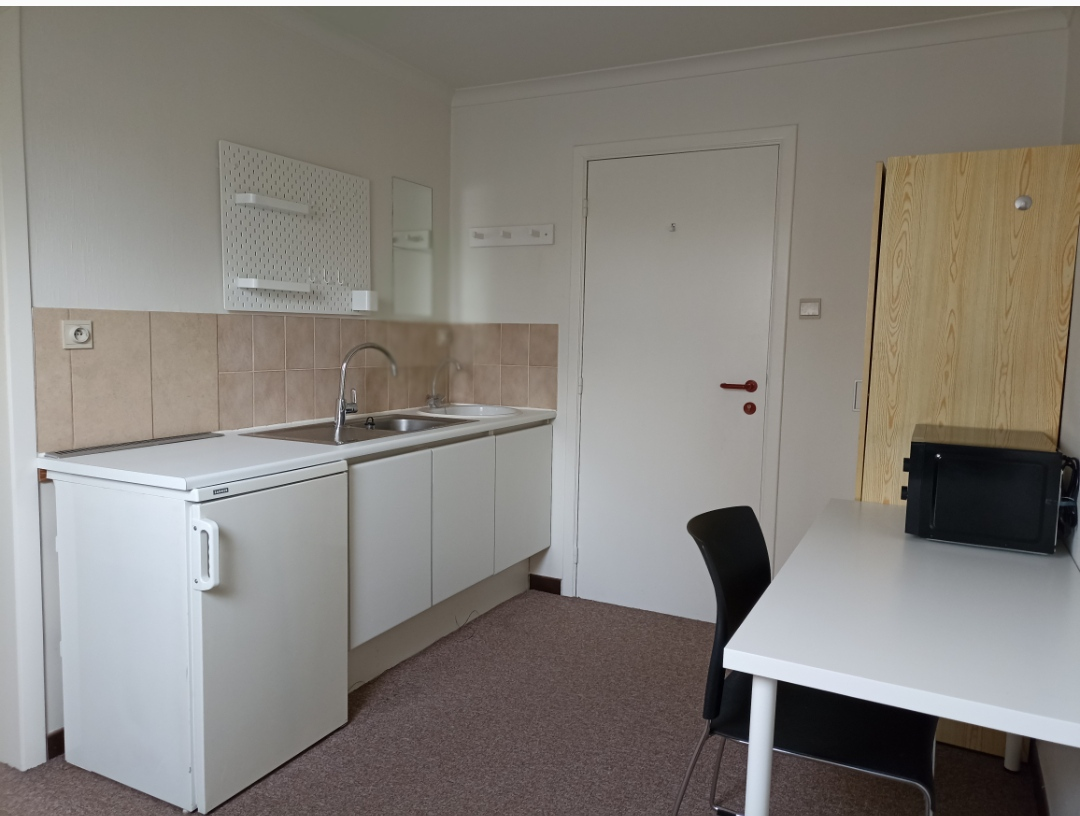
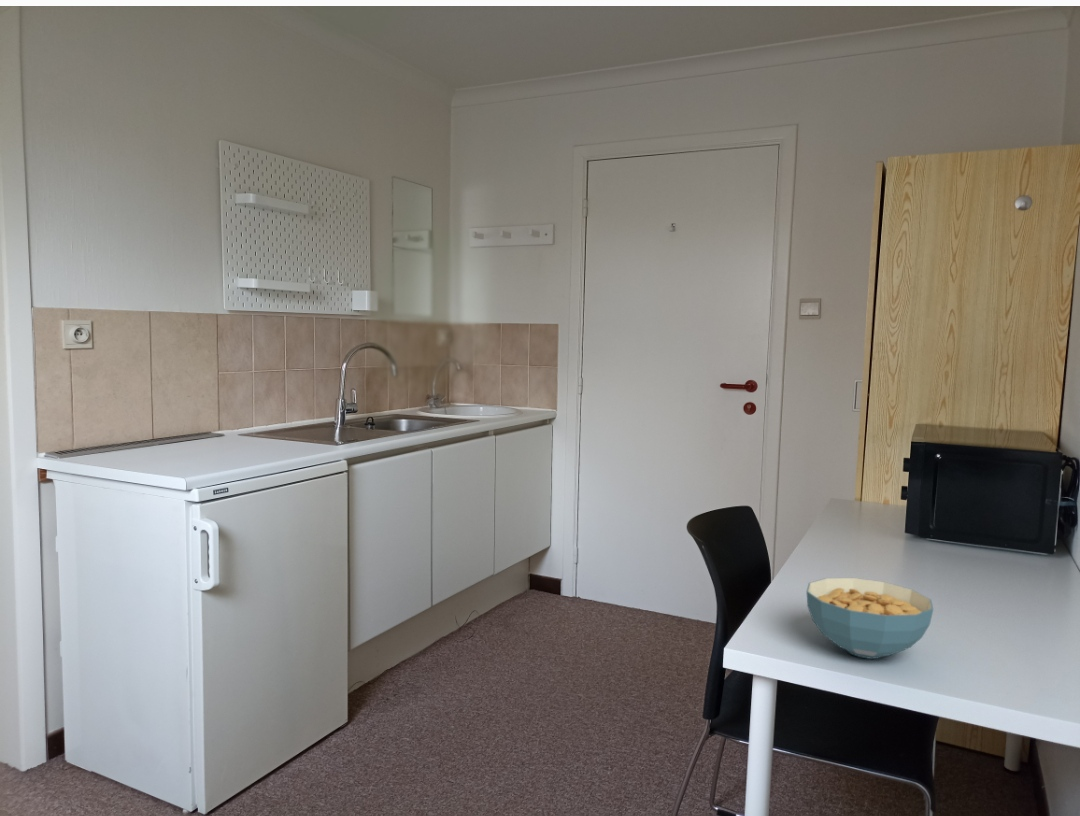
+ cereal bowl (866, 623)
